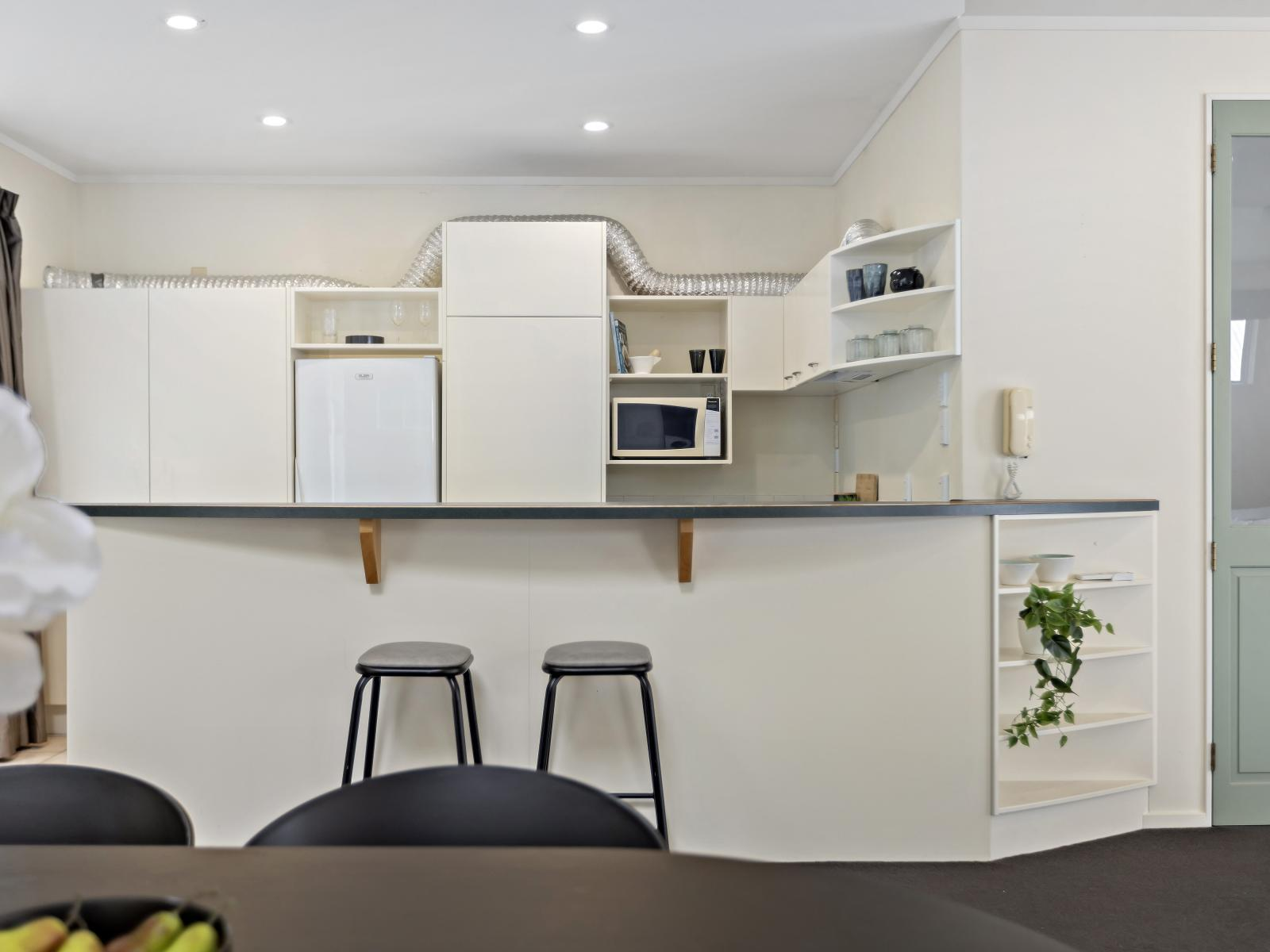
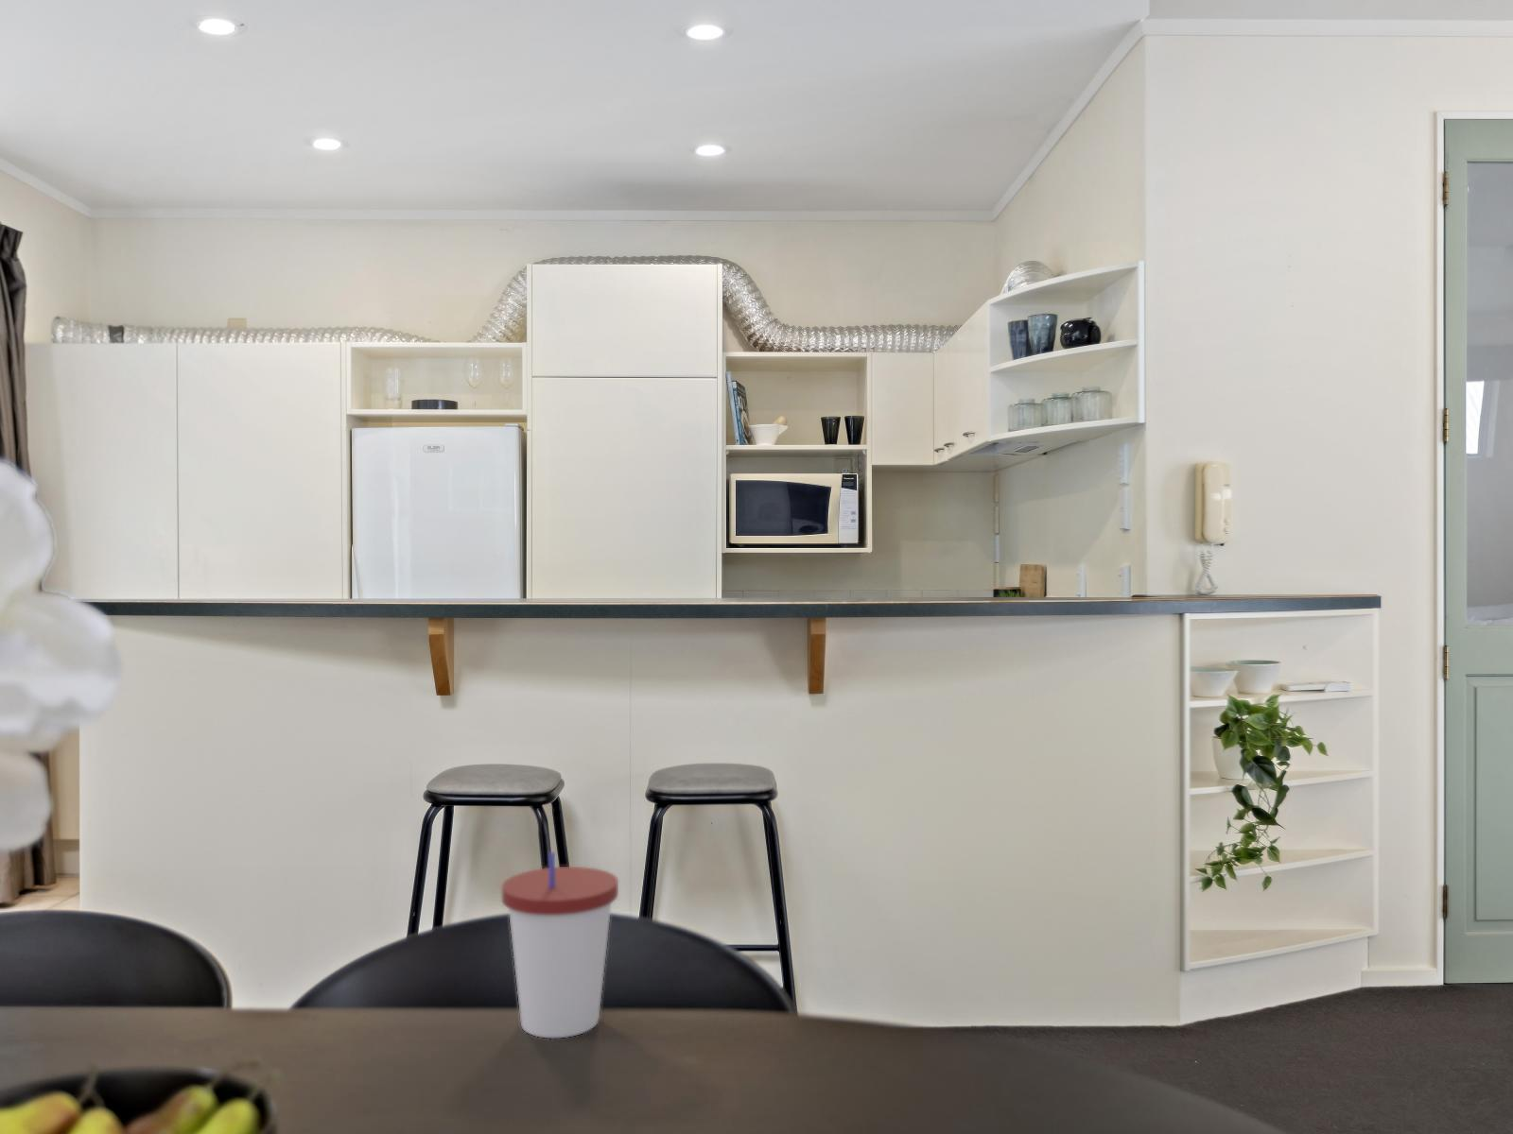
+ cup (560, 935)
